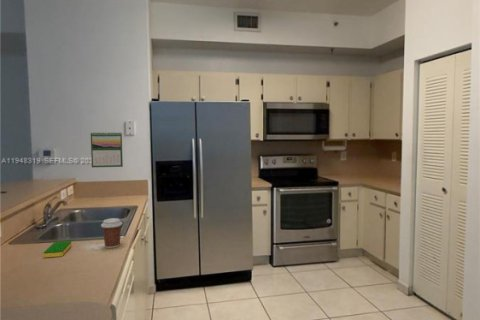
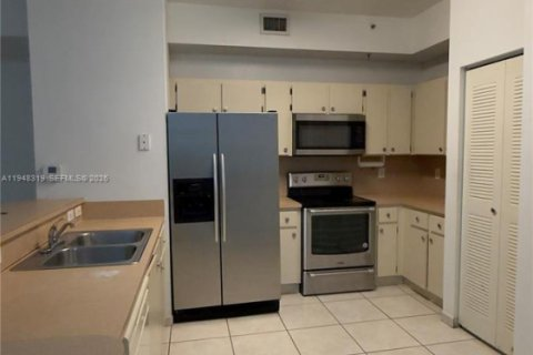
- coffee cup (112, 232)
- calendar (106, 149)
- dish sponge (58, 248)
